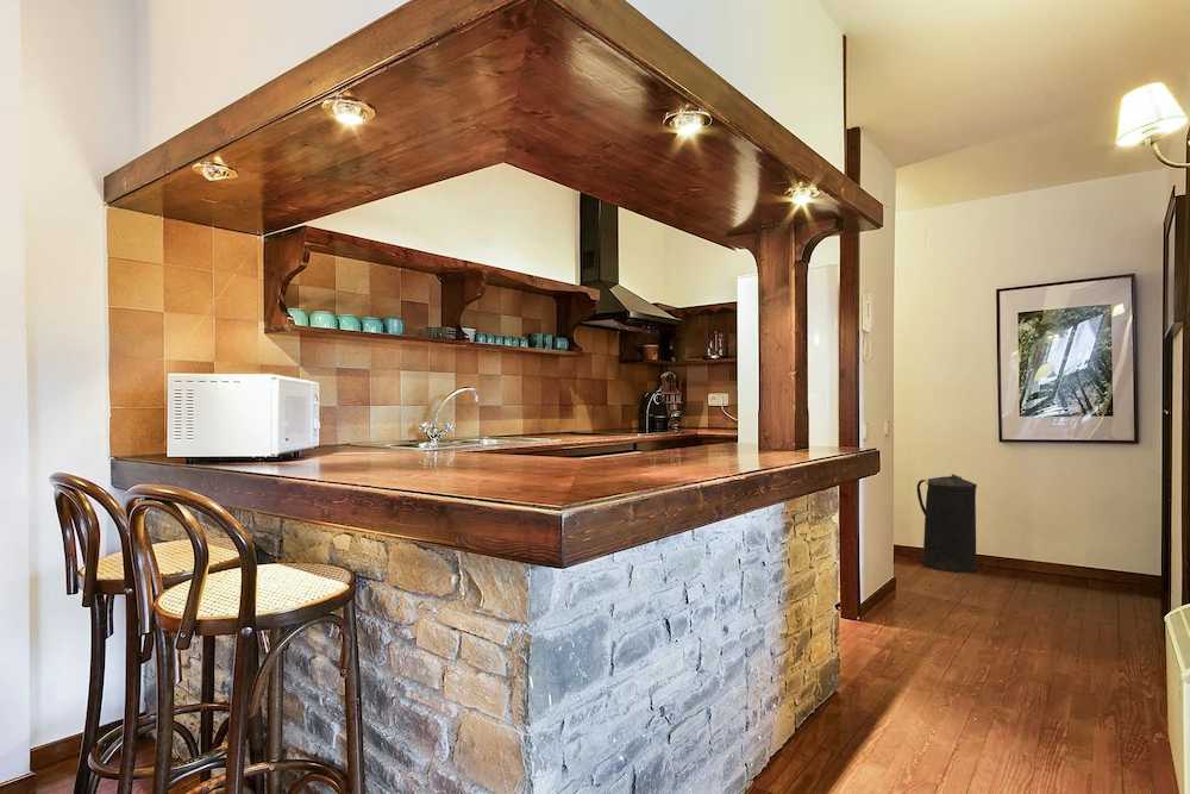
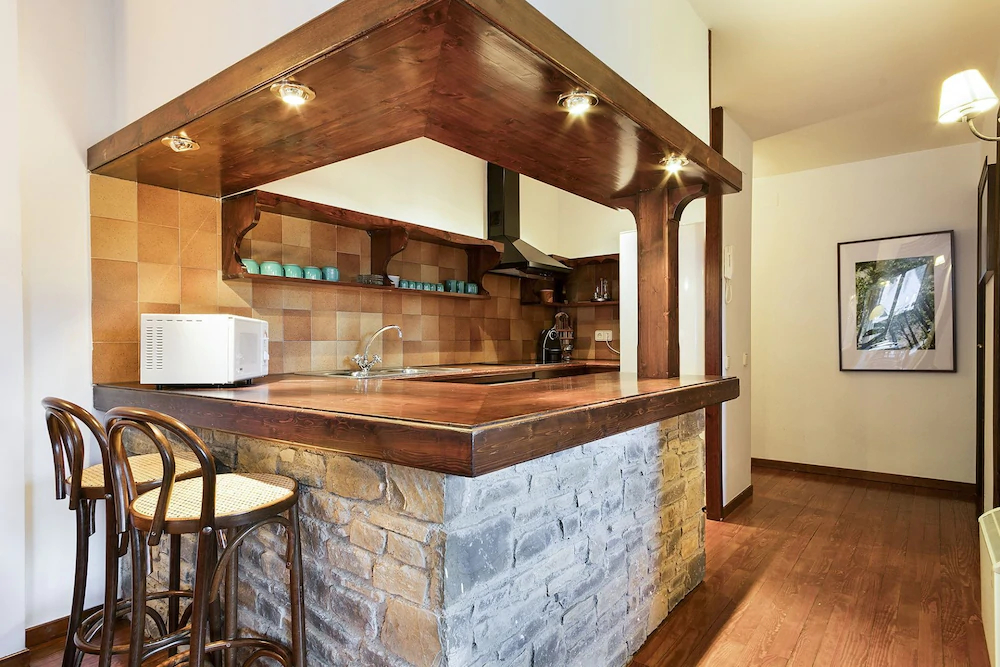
- trash can (945, 519)
